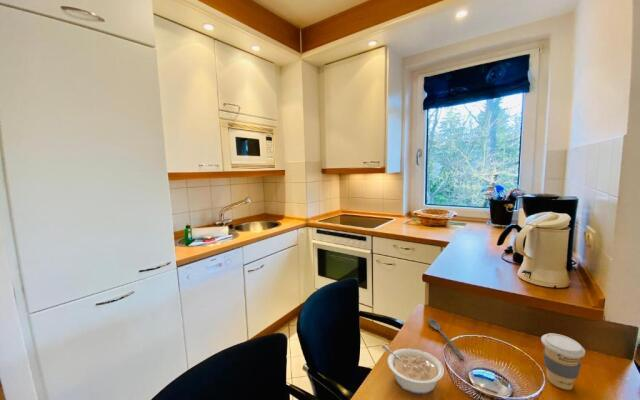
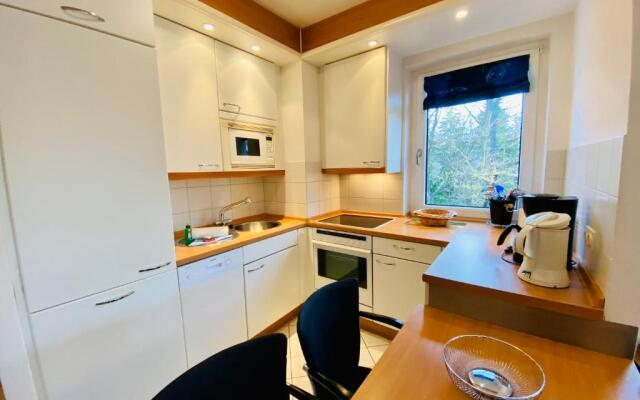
- coffee cup (560, 361)
- spoon (444, 335)
- legume (412, 370)
